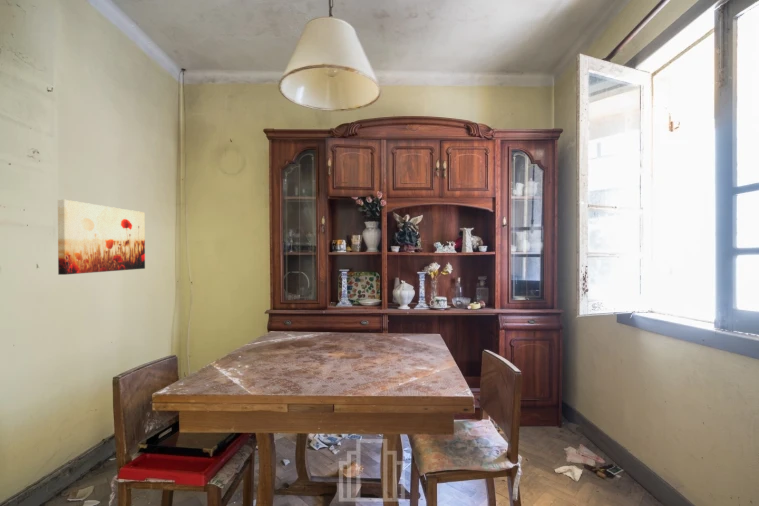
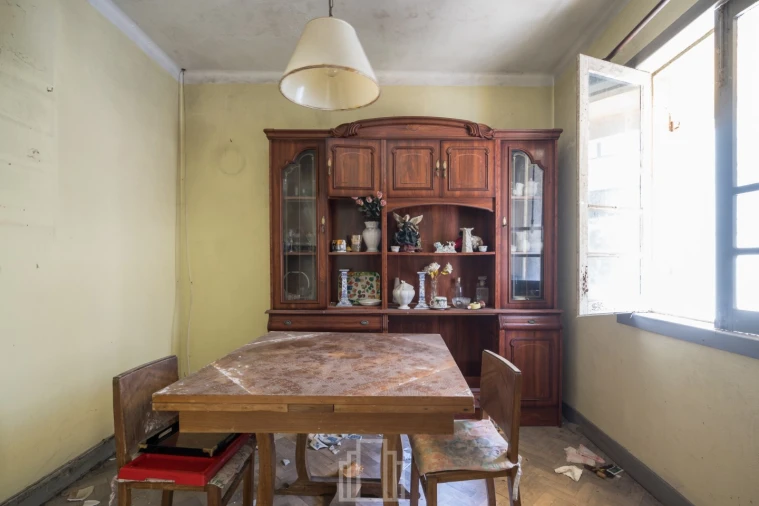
- wall art (107, 239)
